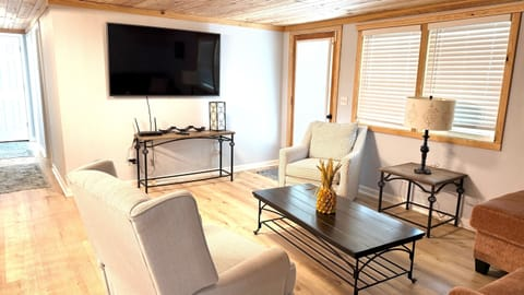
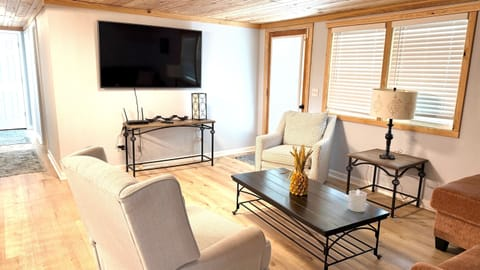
+ candle (357, 199)
